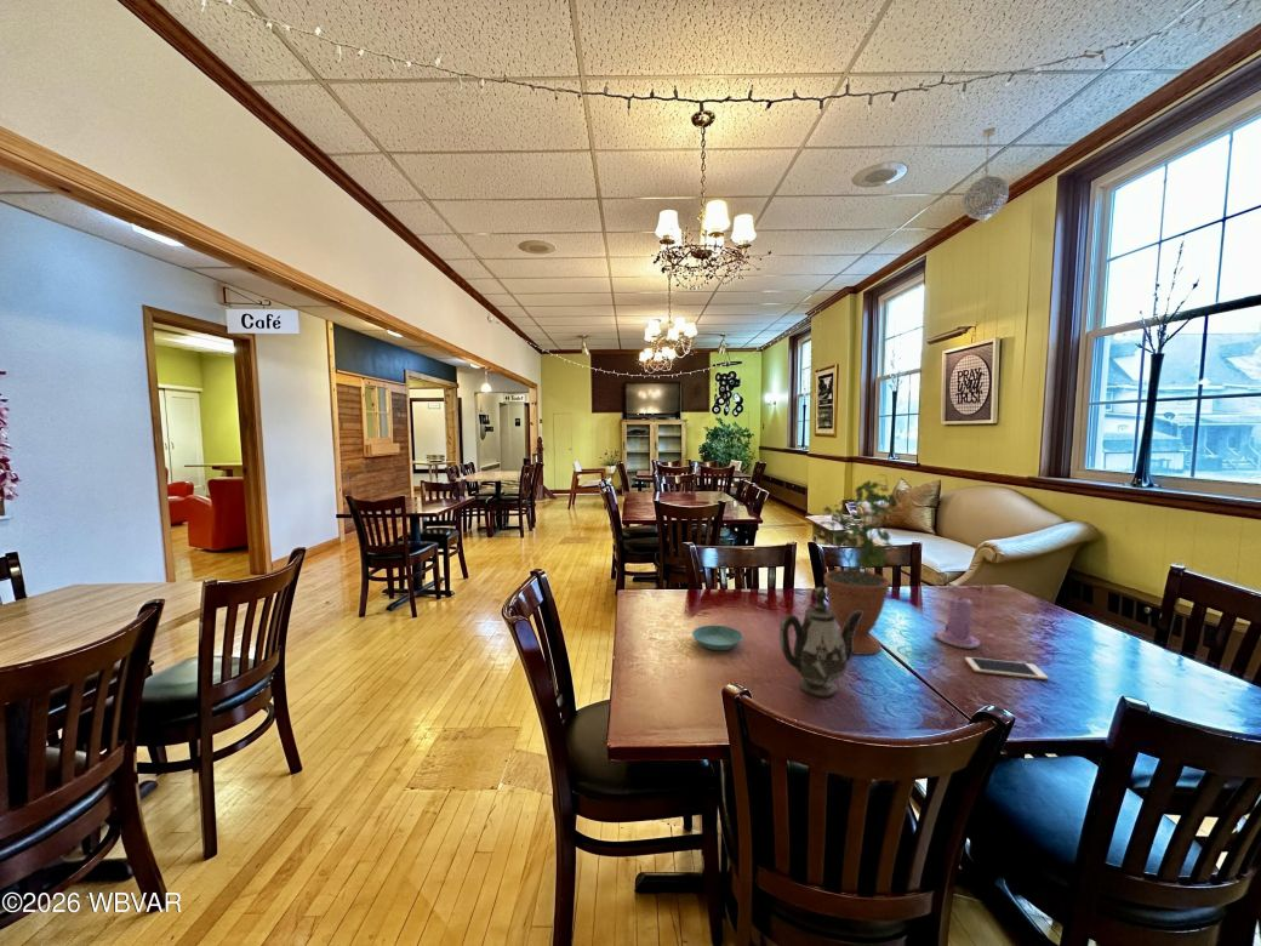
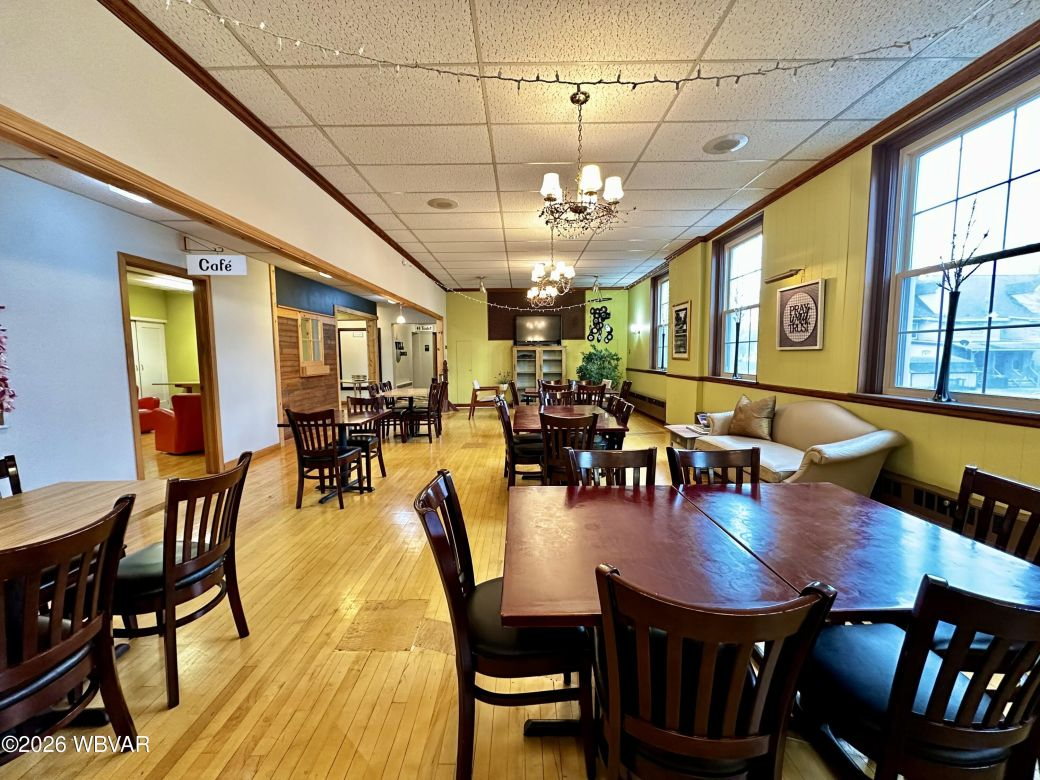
- candle (959, 616)
- cell phone (1004, 667)
- pendant light (986, 177)
- saucer (717, 638)
- teapot (821, 638)
- potted plant (858, 558)
